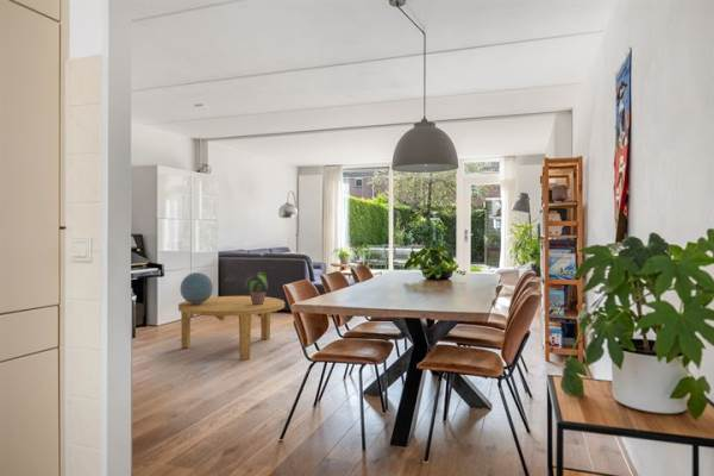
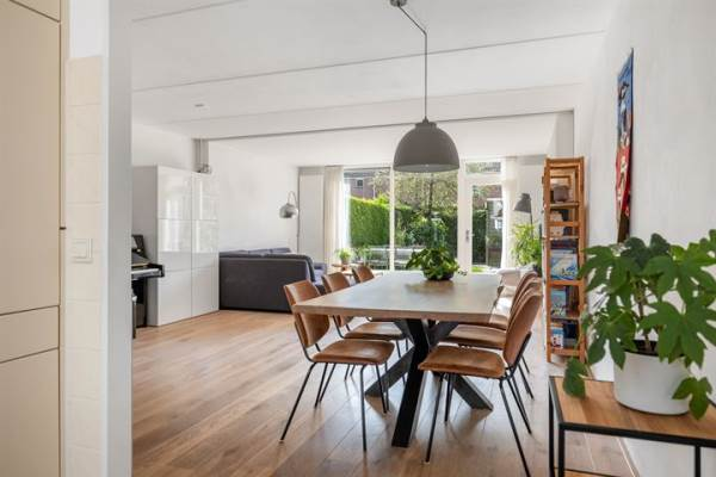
- potted plant (257, 288)
- coffee table (239, 325)
- decorative orb (196, 288)
